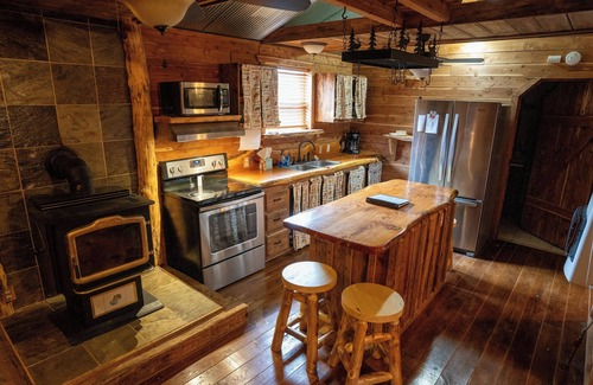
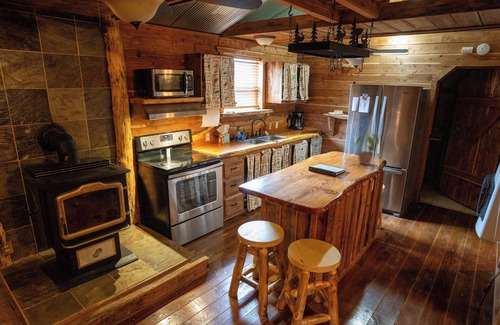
+ potted plant (365, 148)
